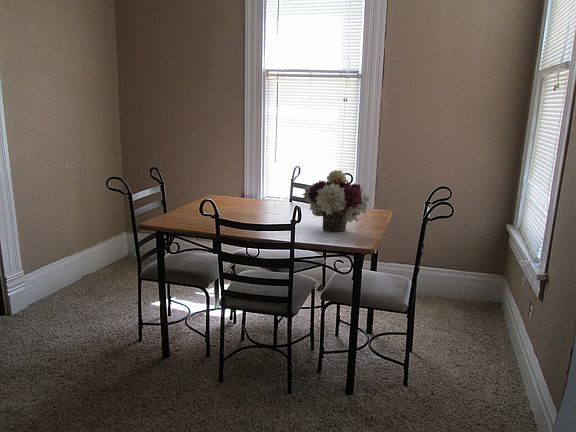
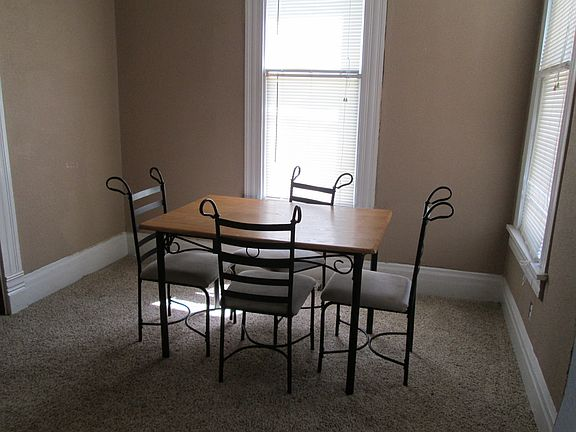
- flower arrangement (335, 200)
